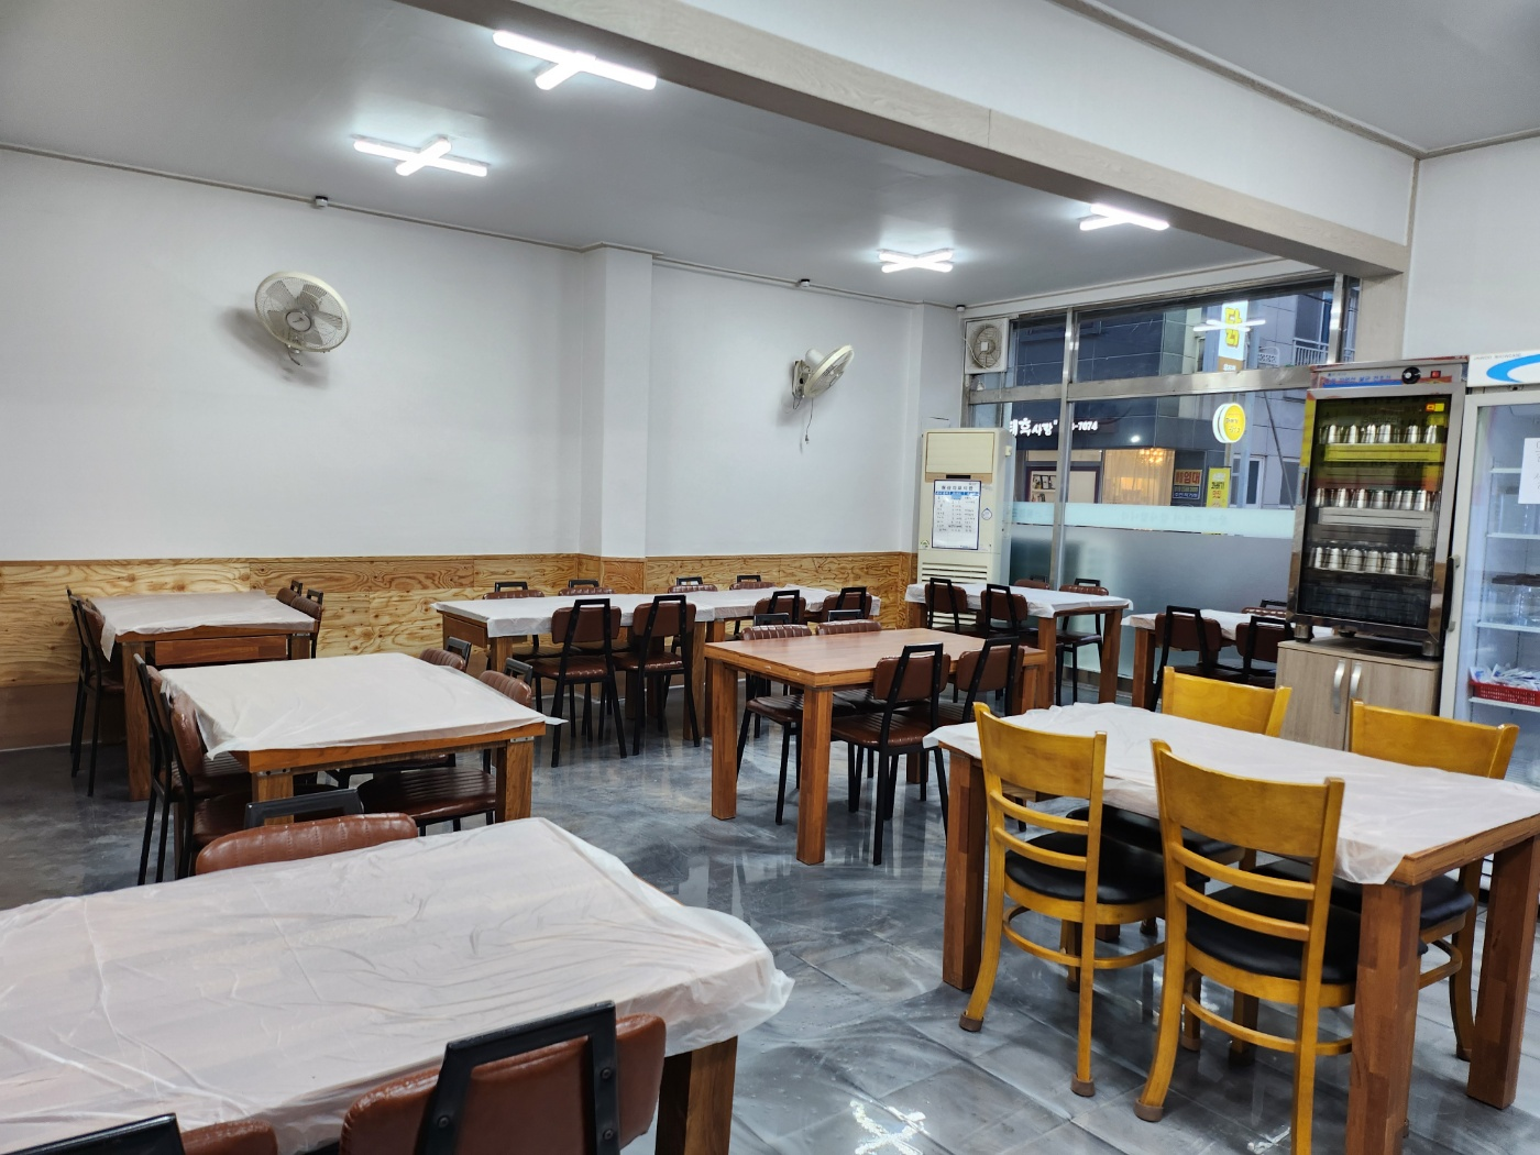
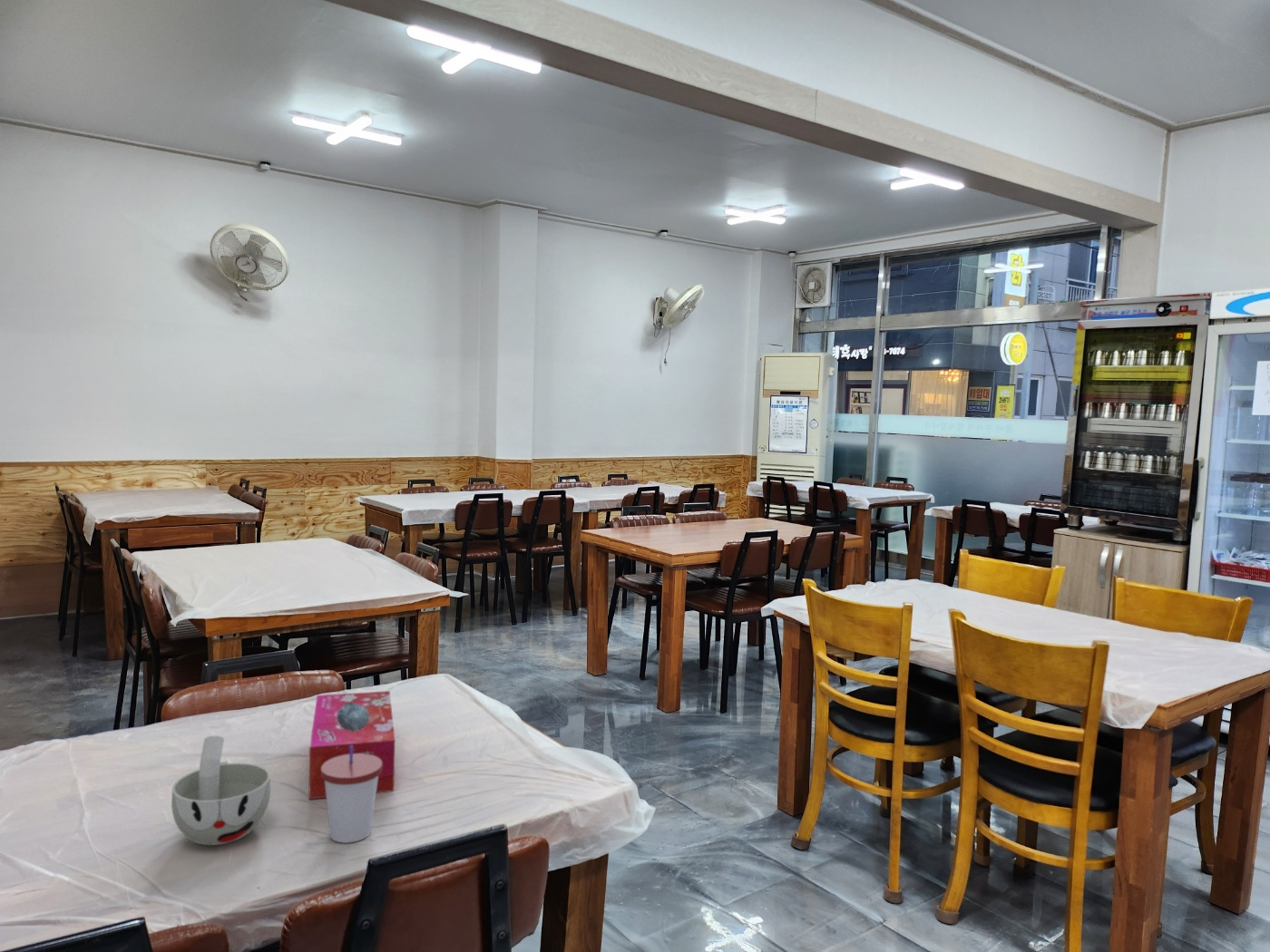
+ cup (221, 786)
+ tissue box (353, 740)
+ cup (351, 791)
